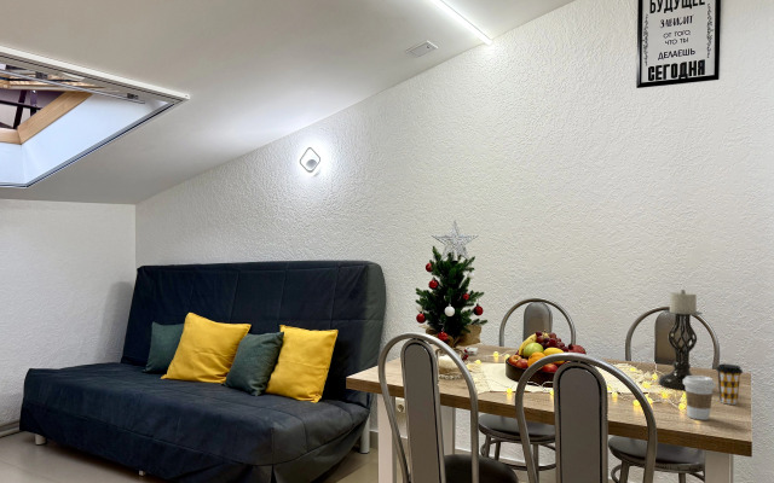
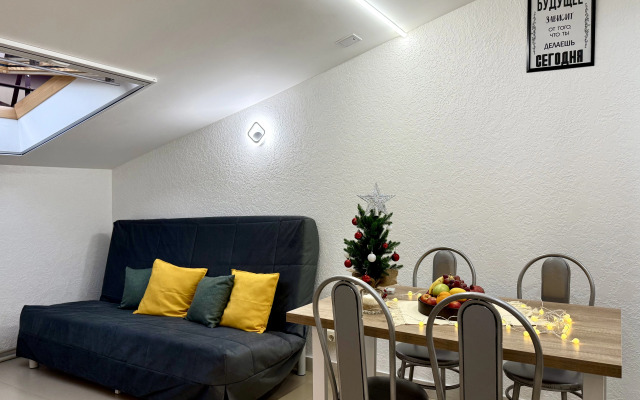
- coffee cup (698, 396)
- coffee cup (728, 384)
- candle holder (682, 337)
